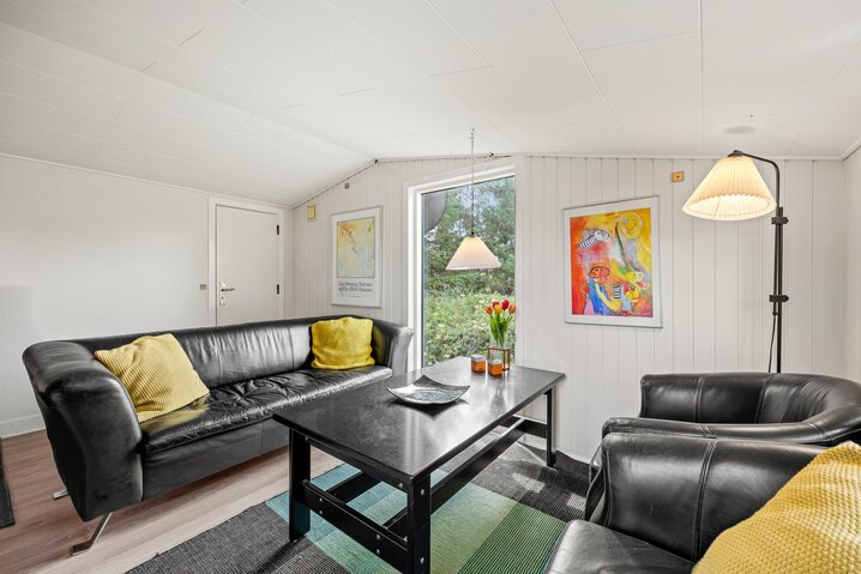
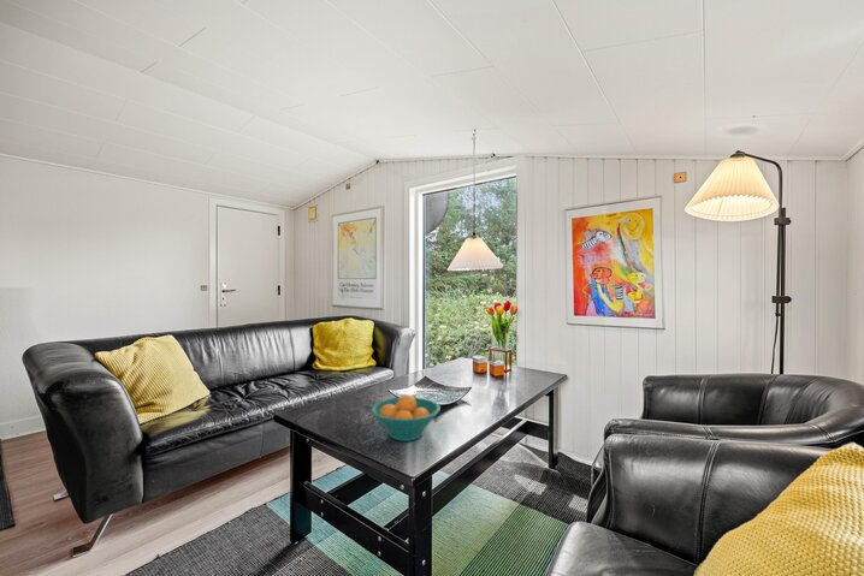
+ fruit bowl (406, 415)
